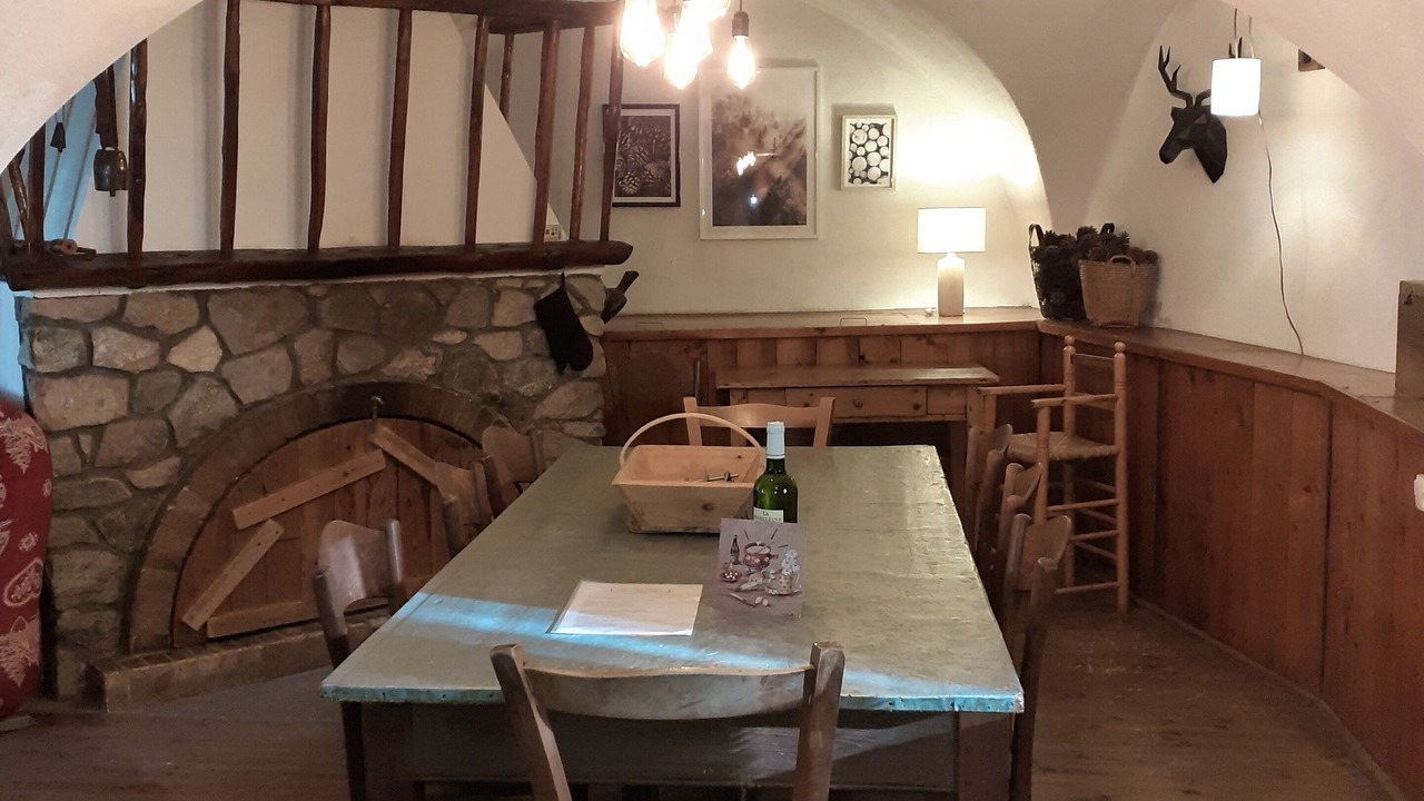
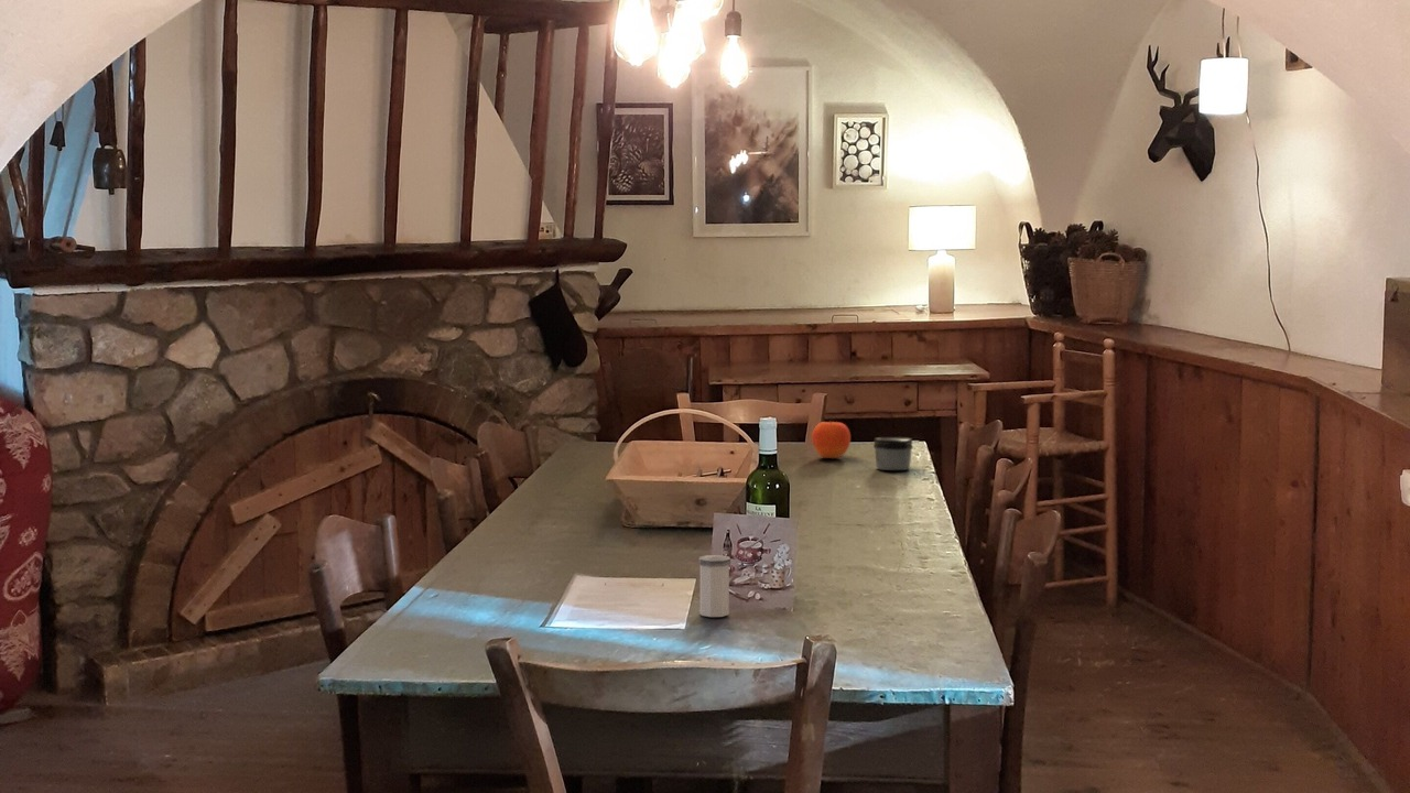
+ jar (892, 453)
+ salt shaker (714, 585)
+ fruit (831, 438)
